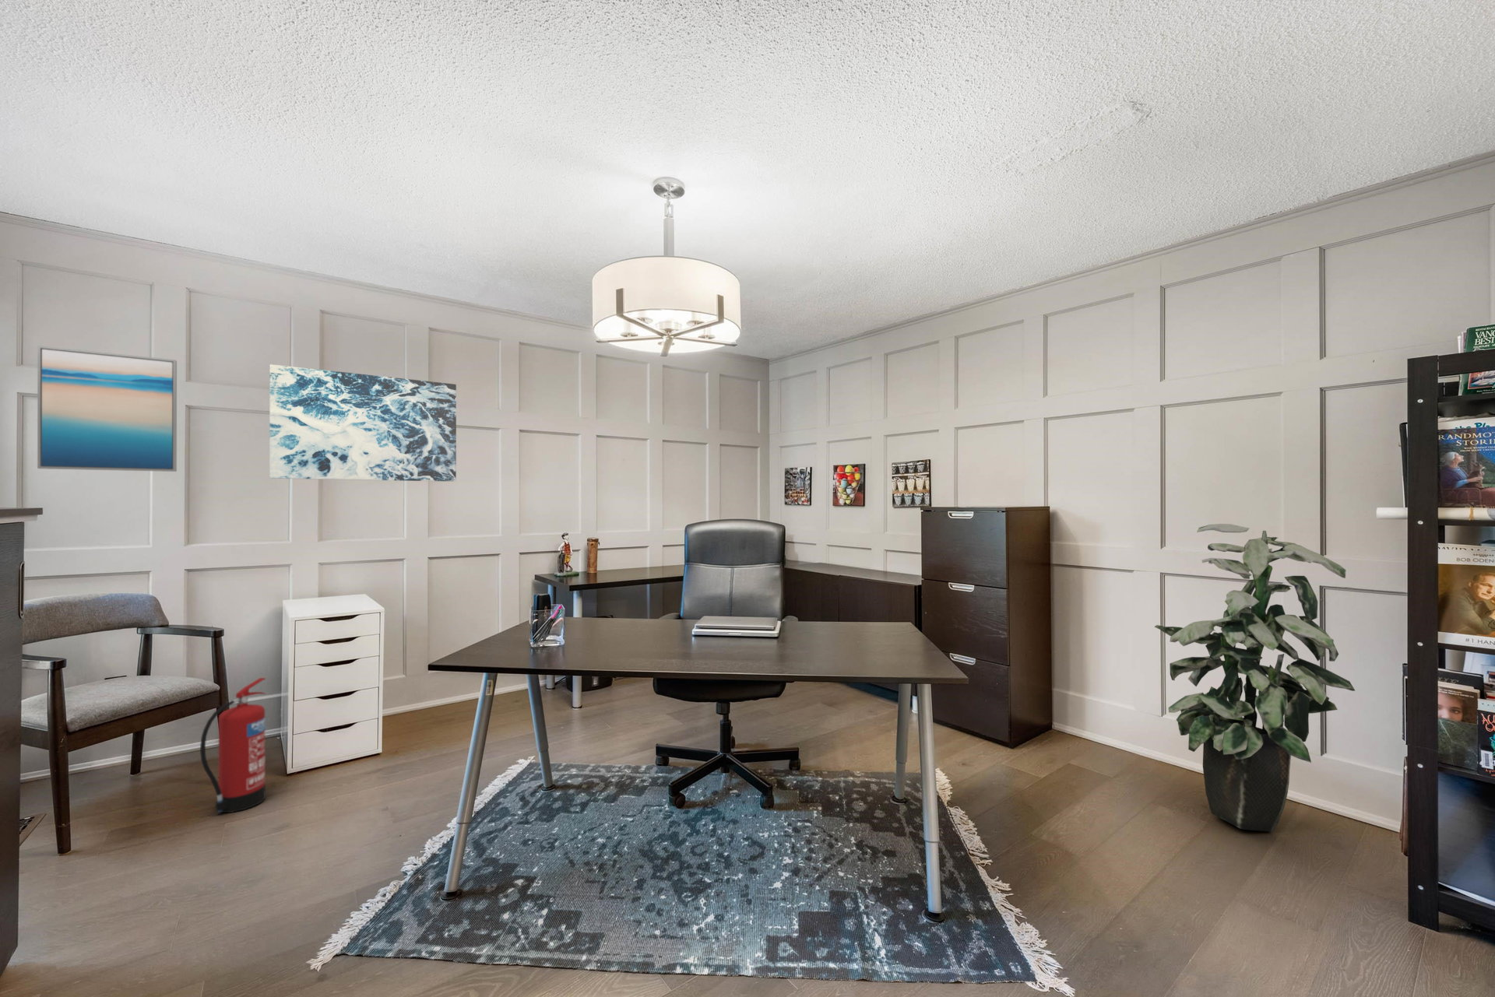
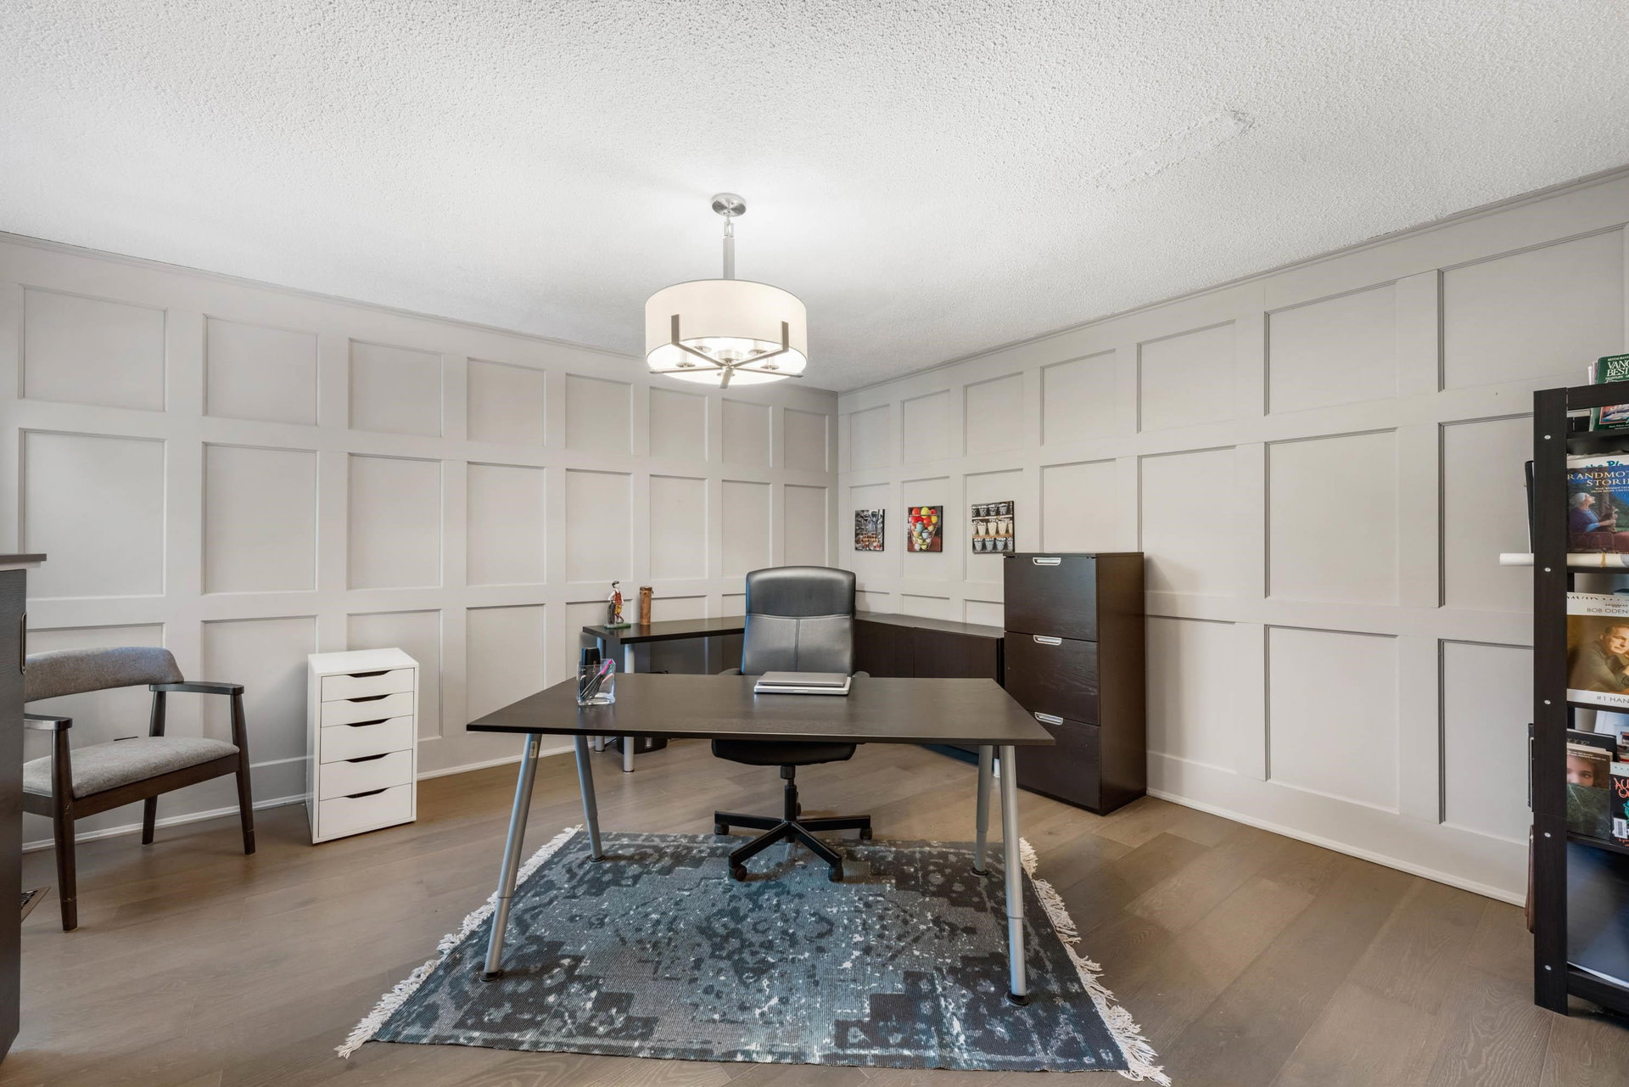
- wall art (370, 427)
- fire extinguisher (234, 747)
- wall art (110, 412)
- indoor plant (1242, 670)
